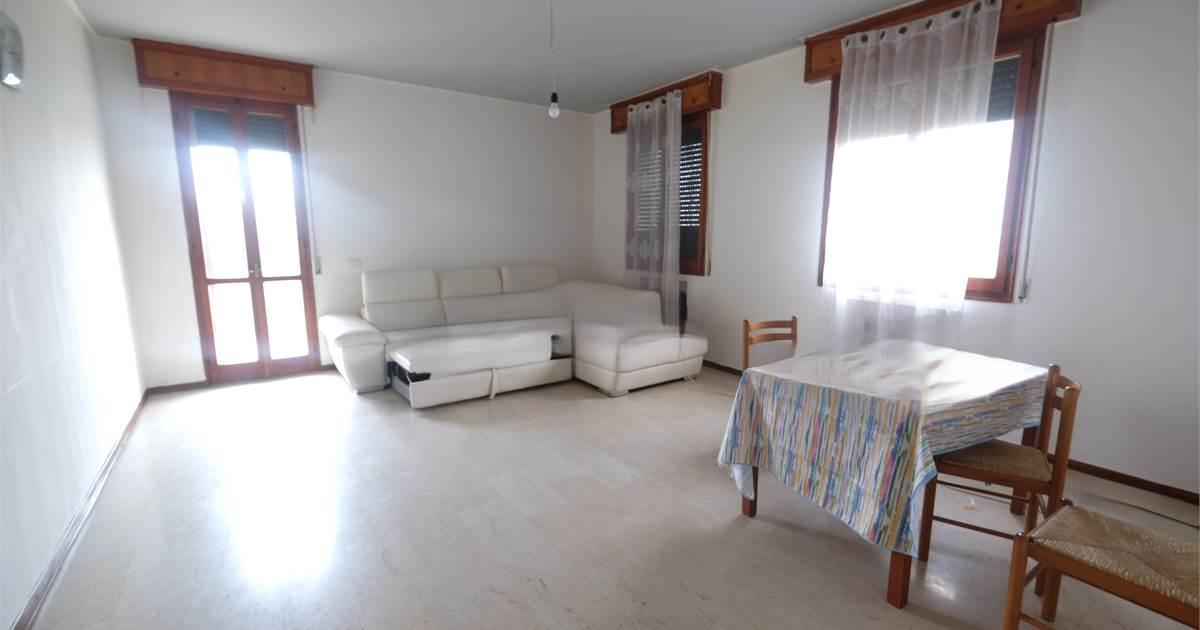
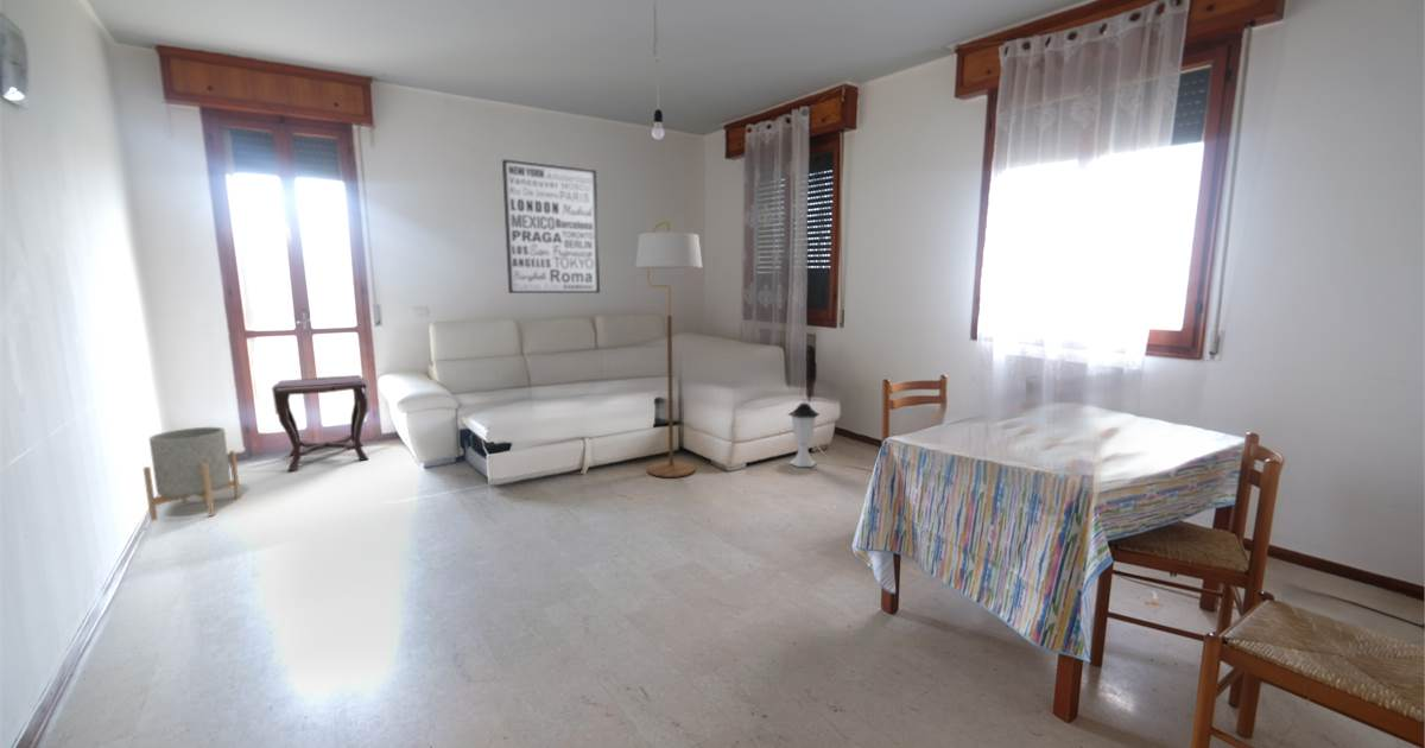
+ side table (325, 442)
+ floor lamp (667, 348)
+ wall art (553, 229)
+ planter (192, 471)
+ lantern (803, 427)
